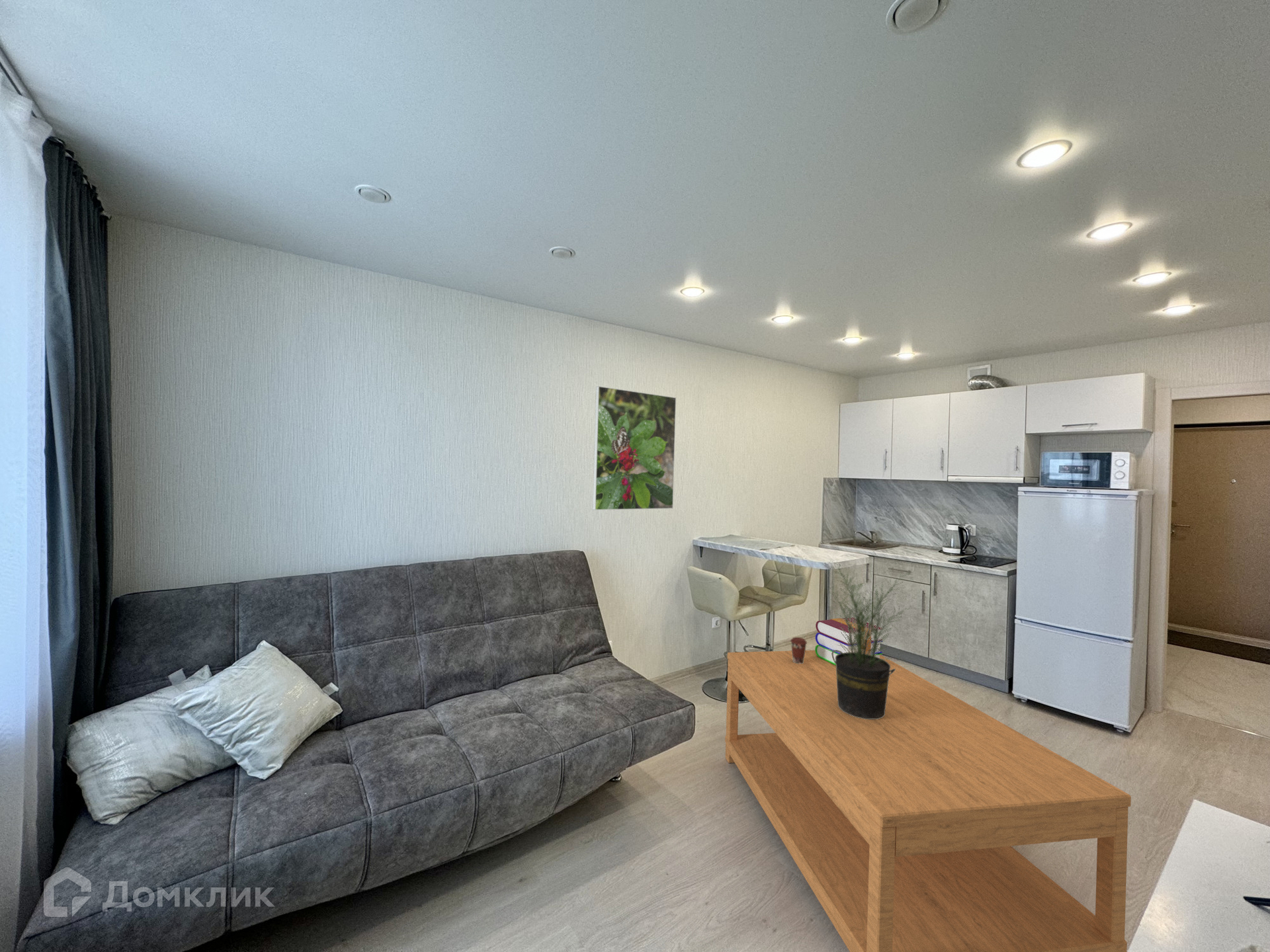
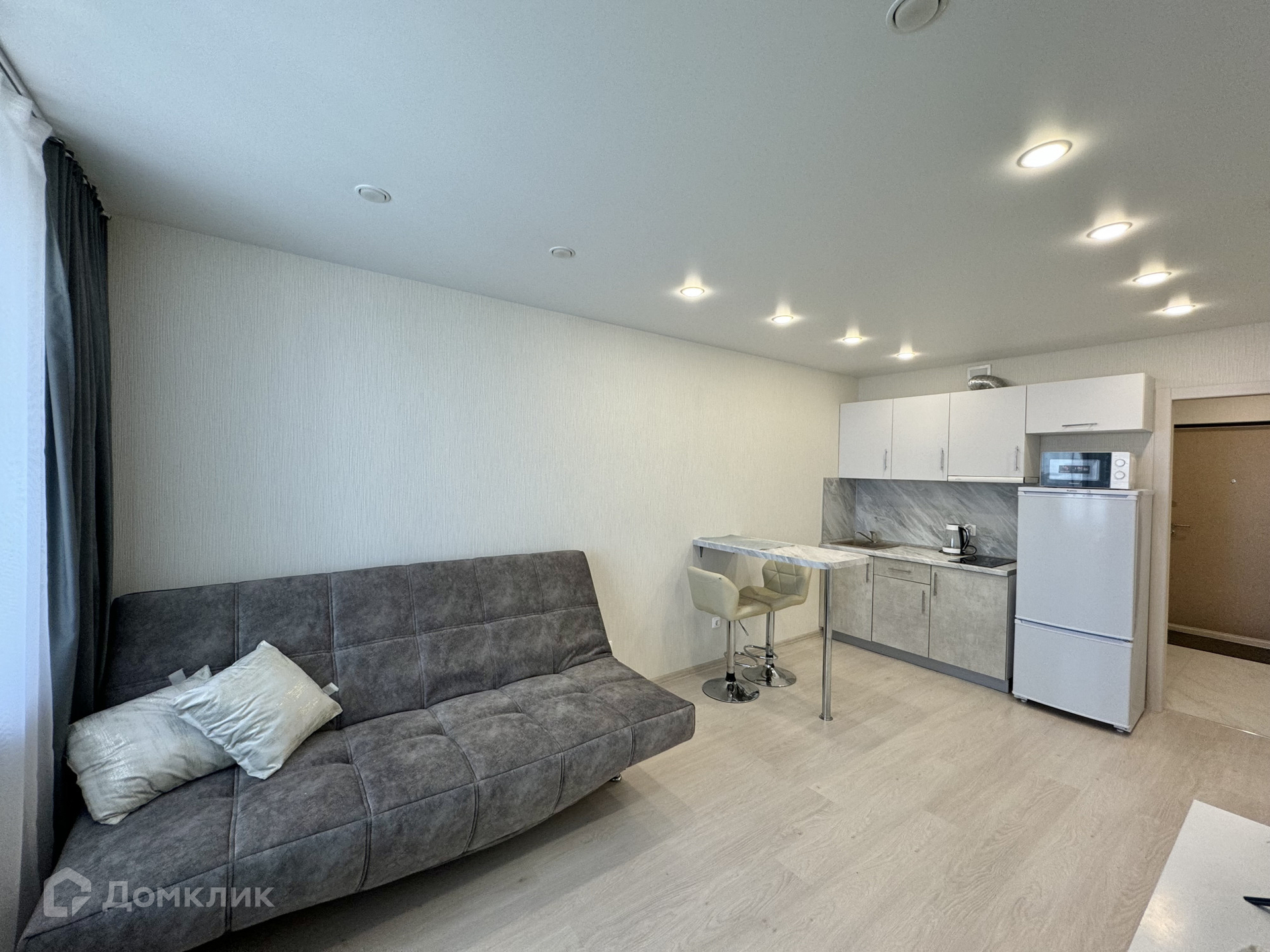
- potted plant (863, 639)
- books (847, 641)
- coffee table (872, 771)
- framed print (636, 450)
- coffee cup (798, 650)
